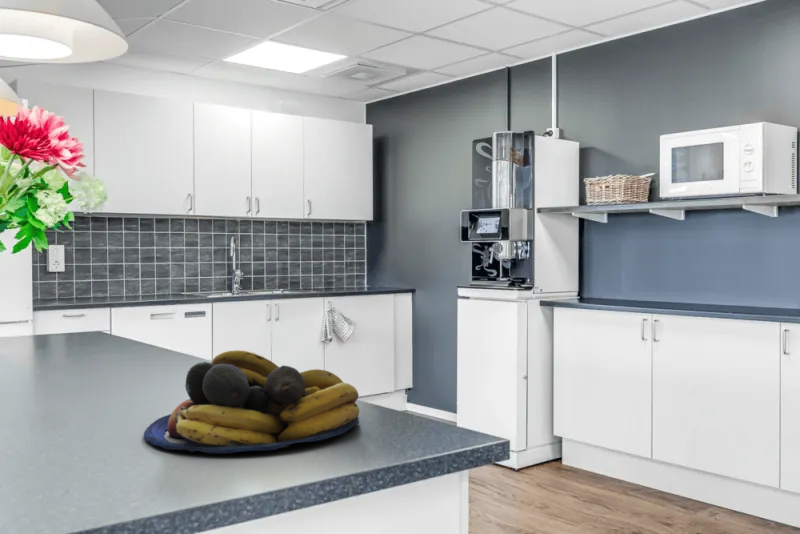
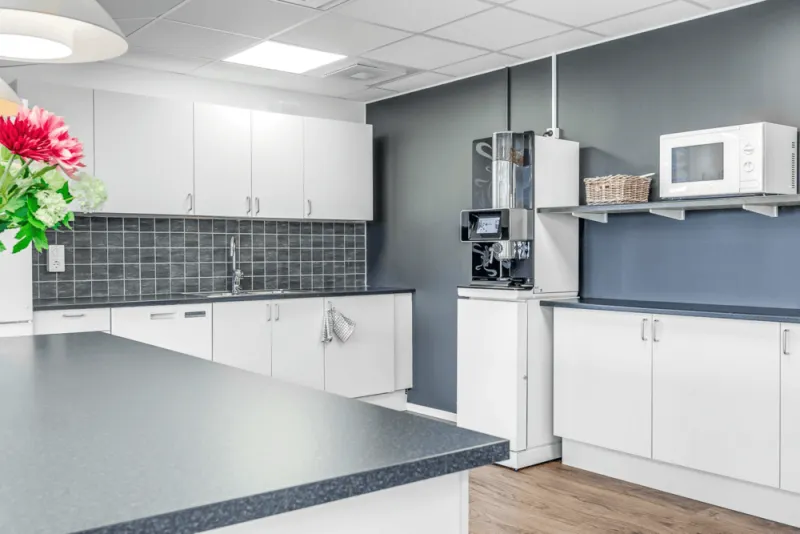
- fruit bowl (254, 389)
